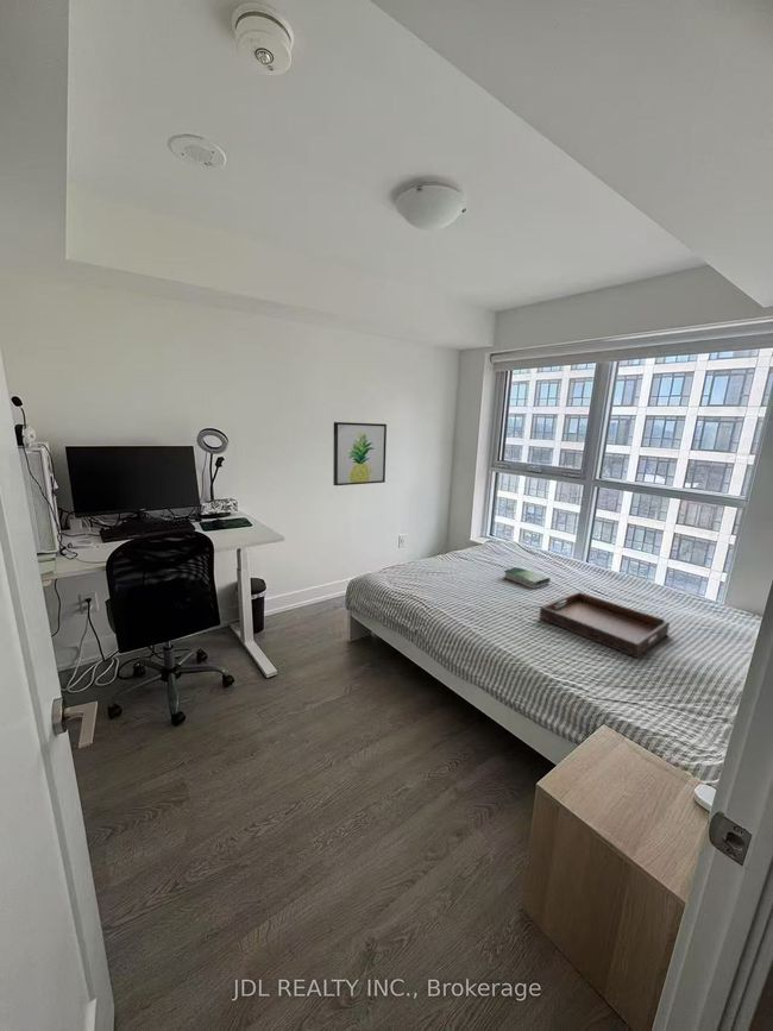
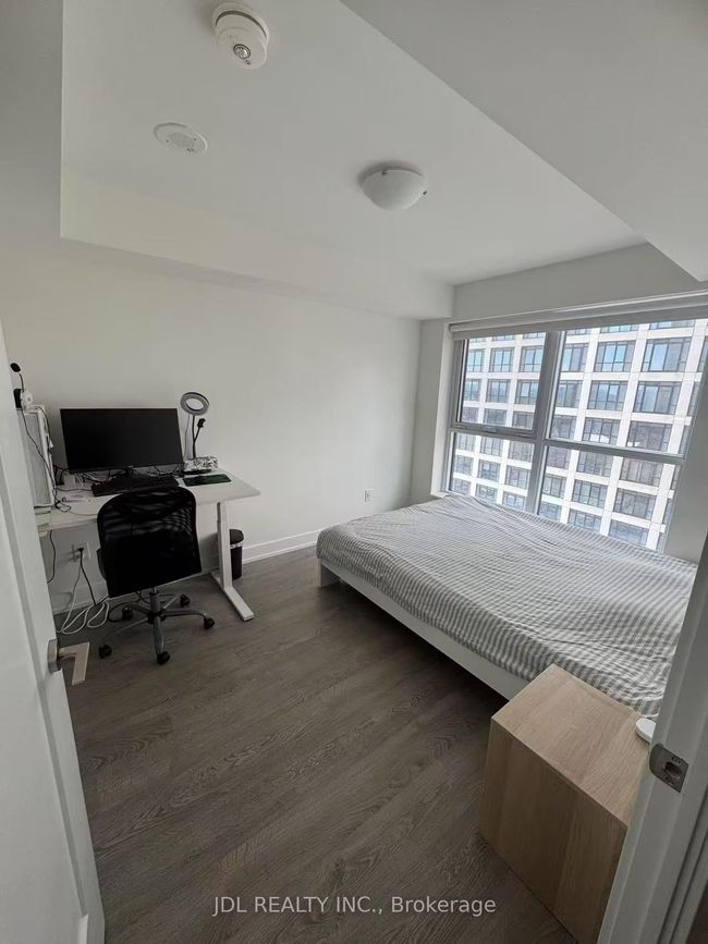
- wall art (360, 453)
- book (526, 576)
- serving tray (603, 620)
